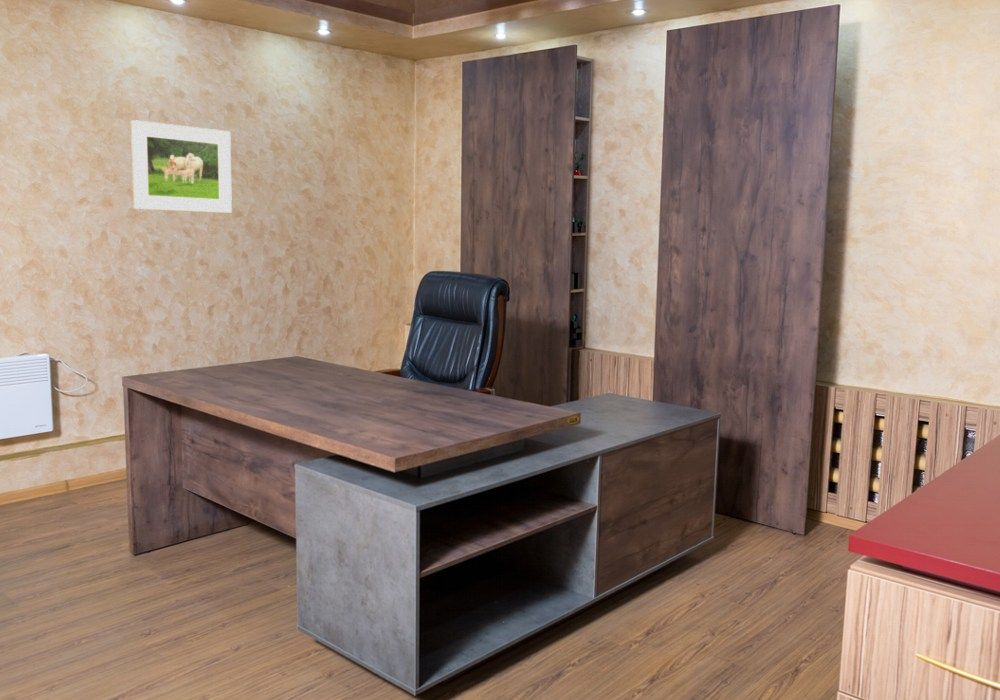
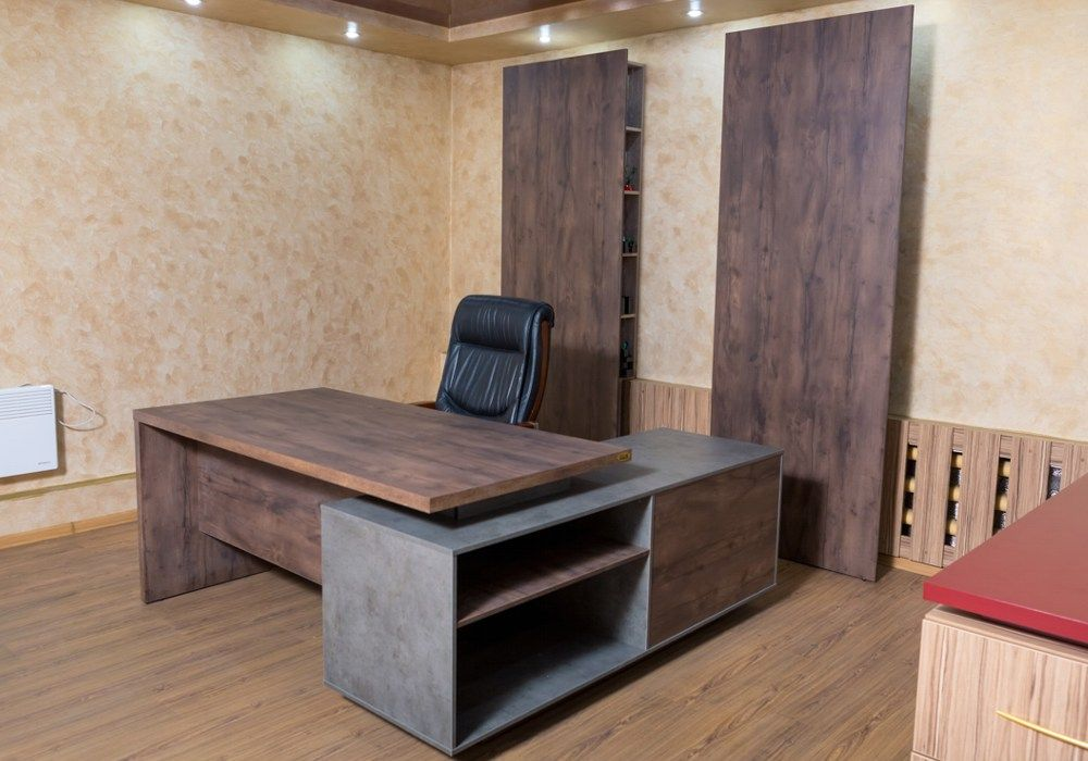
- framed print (183, 168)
